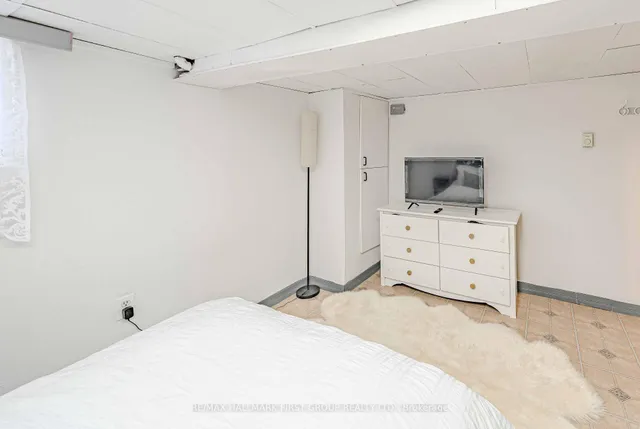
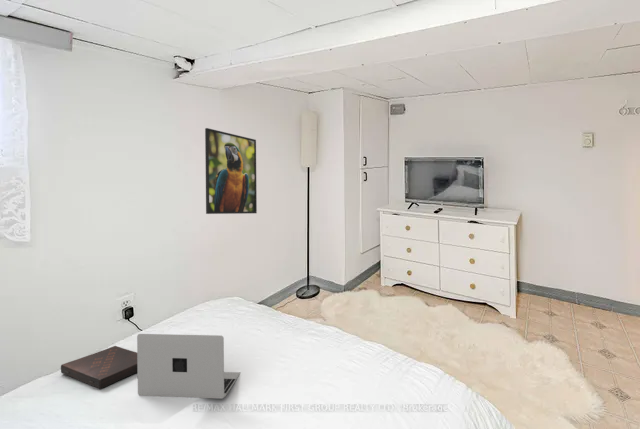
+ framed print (232, 174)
+ book (108, 365)
+ laptop (194, 353)
